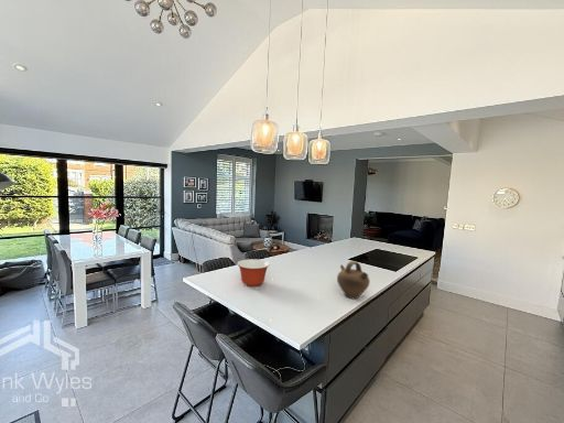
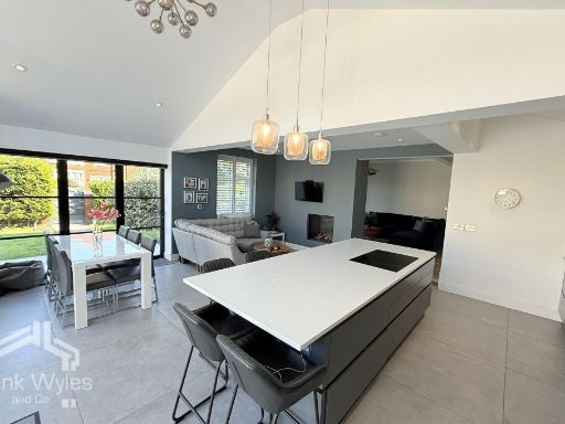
- mixing bowl (252, 273)
- jug (351, 278)
